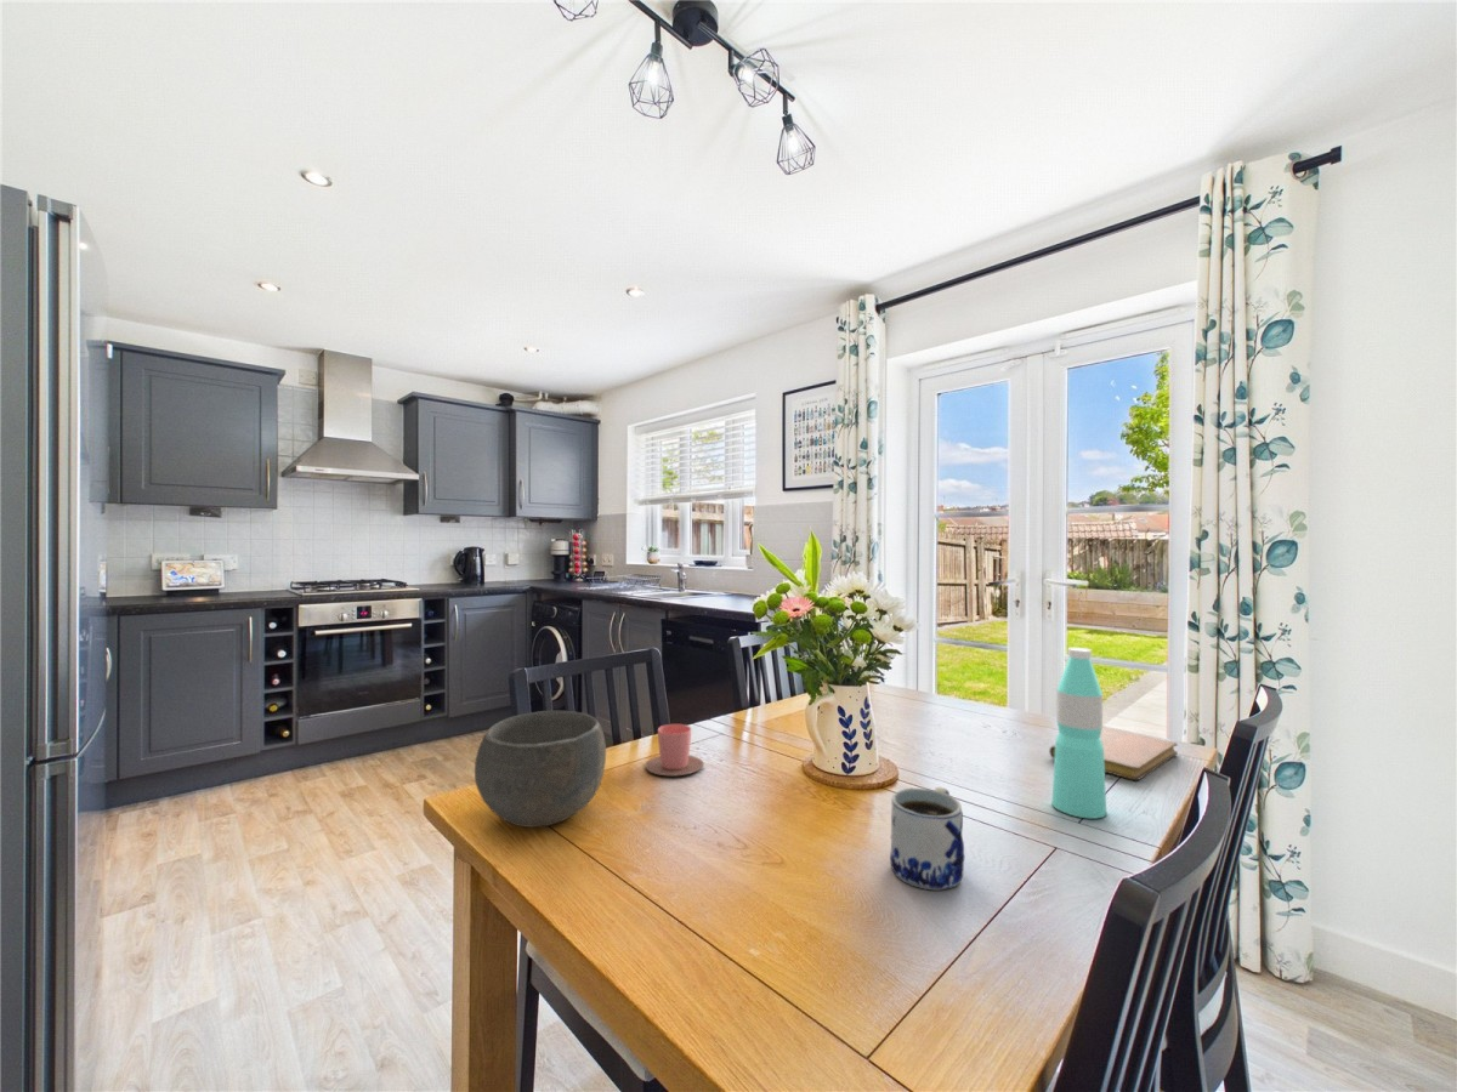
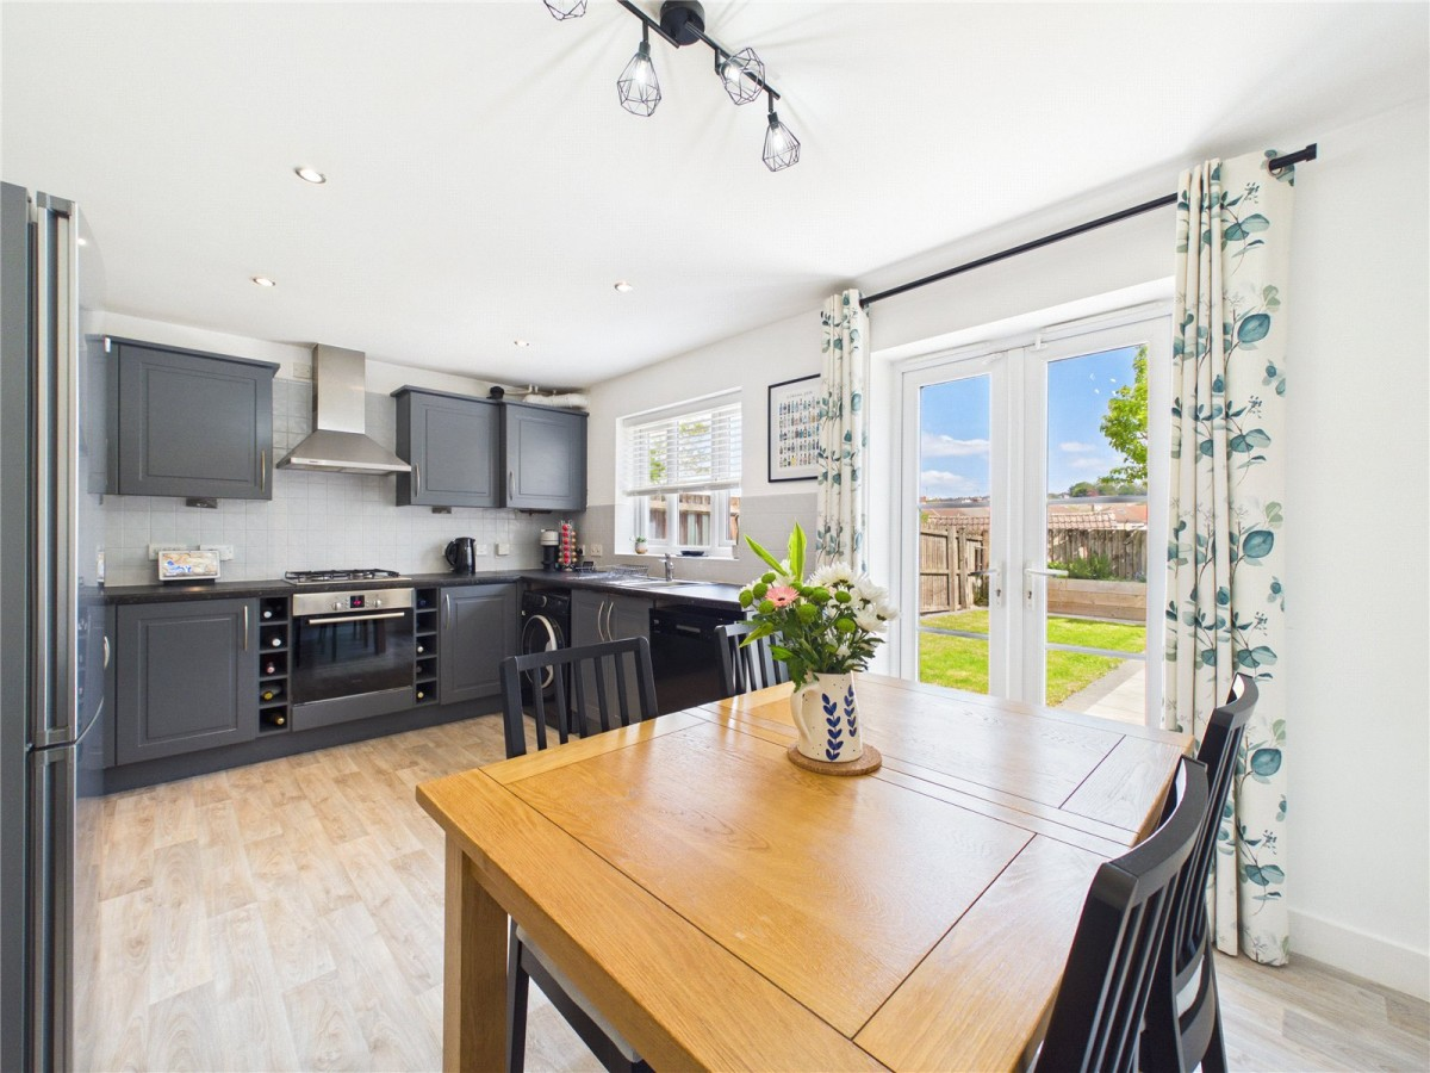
- mug (928, 831)
- water bottle (1078, 728)
- notebook (1113, 749)
- cup (674, 747)
- bowl (542, 768)
